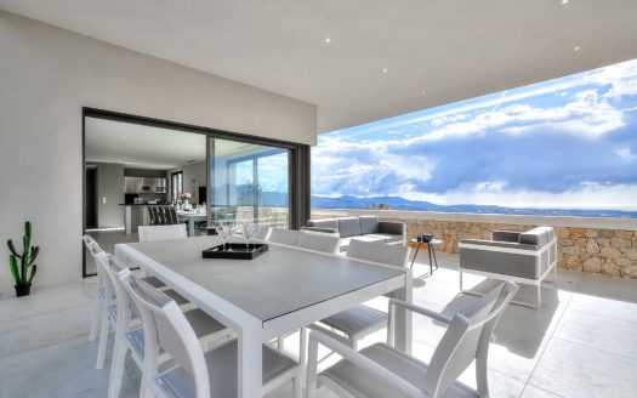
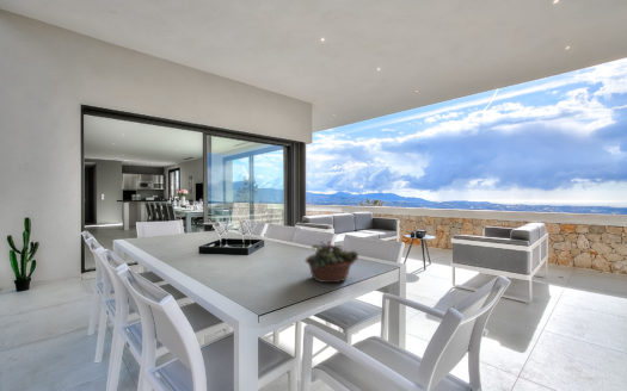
+ succulent planter (327, 257)
